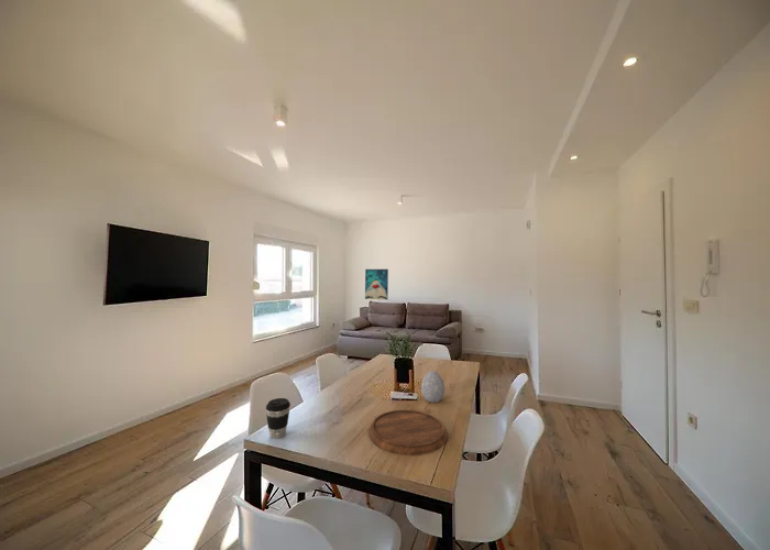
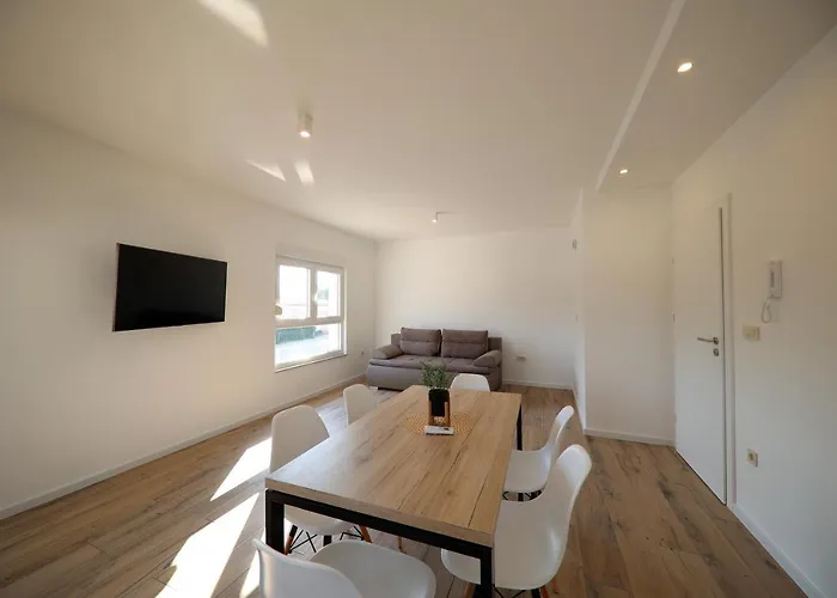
- coffee cup (277, 418)
- wall art (376, 284)
- cutting board (407, 428)
- decorative egg (432, 385)
